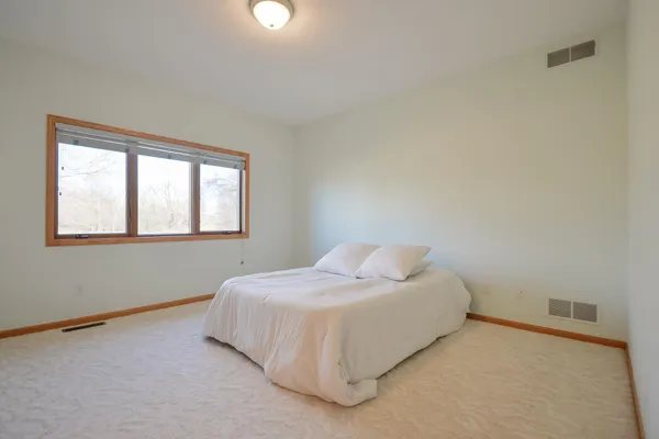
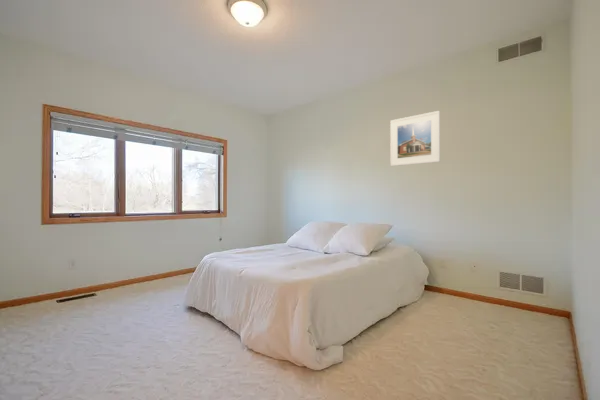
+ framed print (413, 140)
